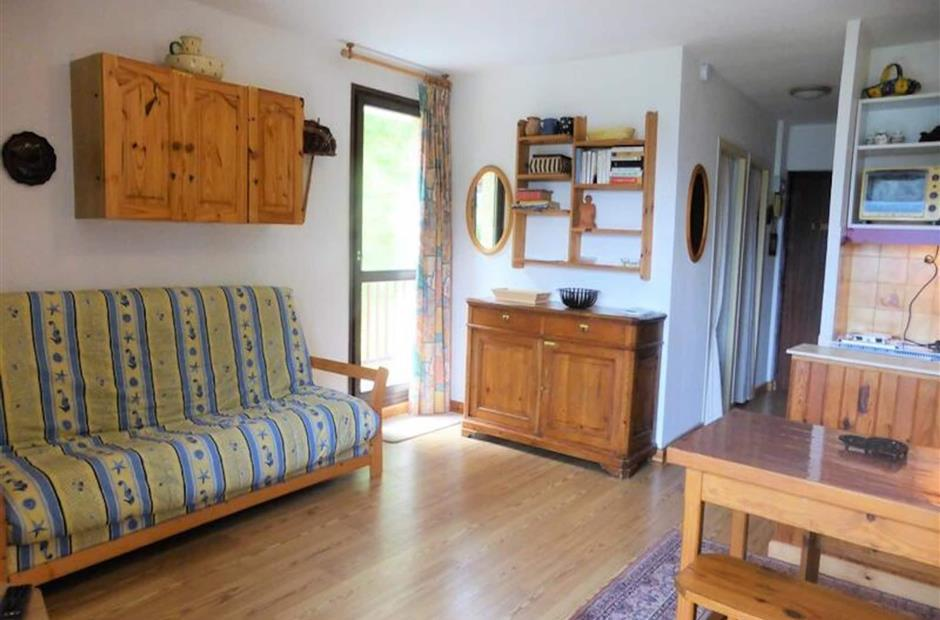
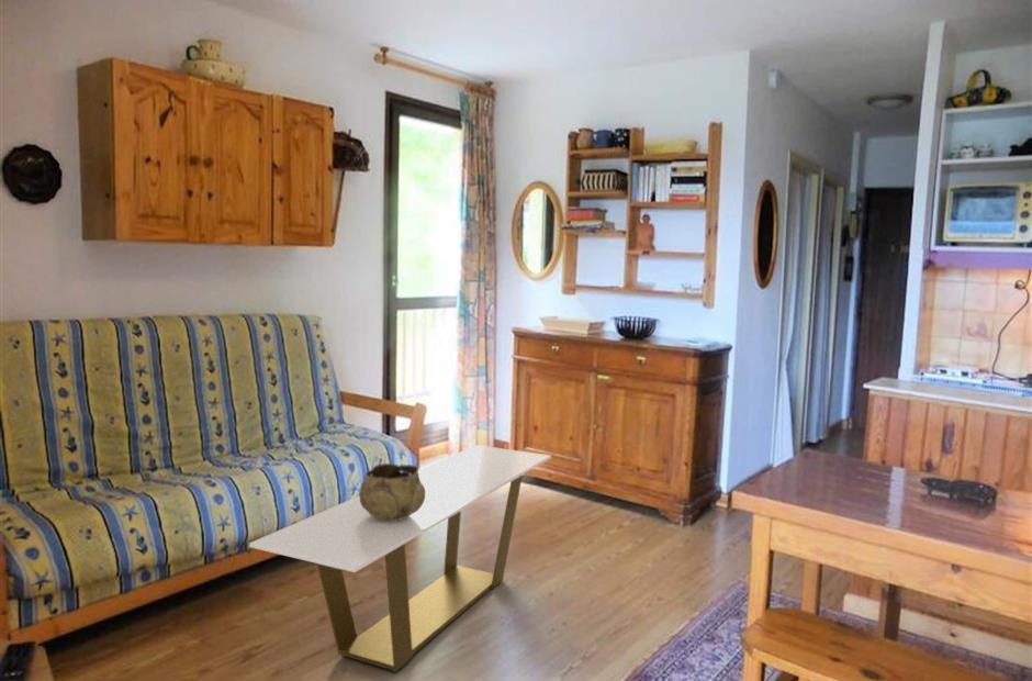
+ decorative bowl (392, 492)
+ coffee table (445, 557)
